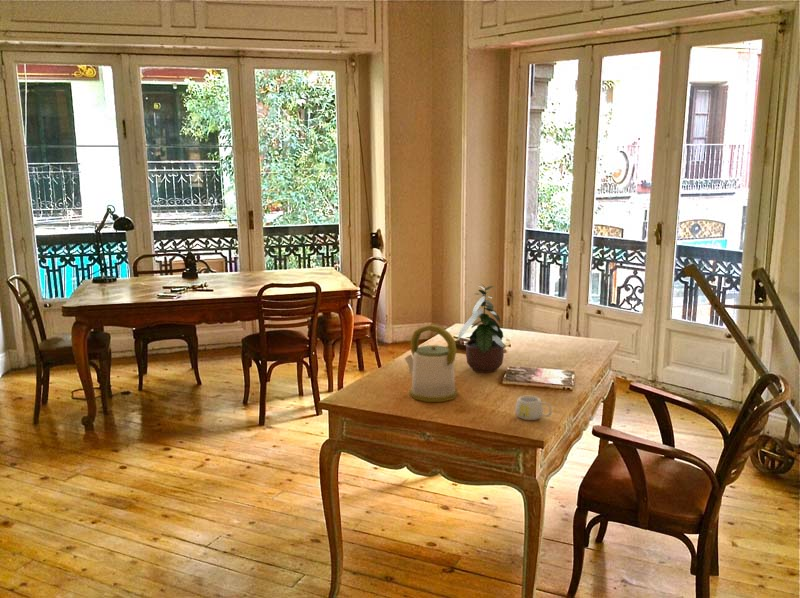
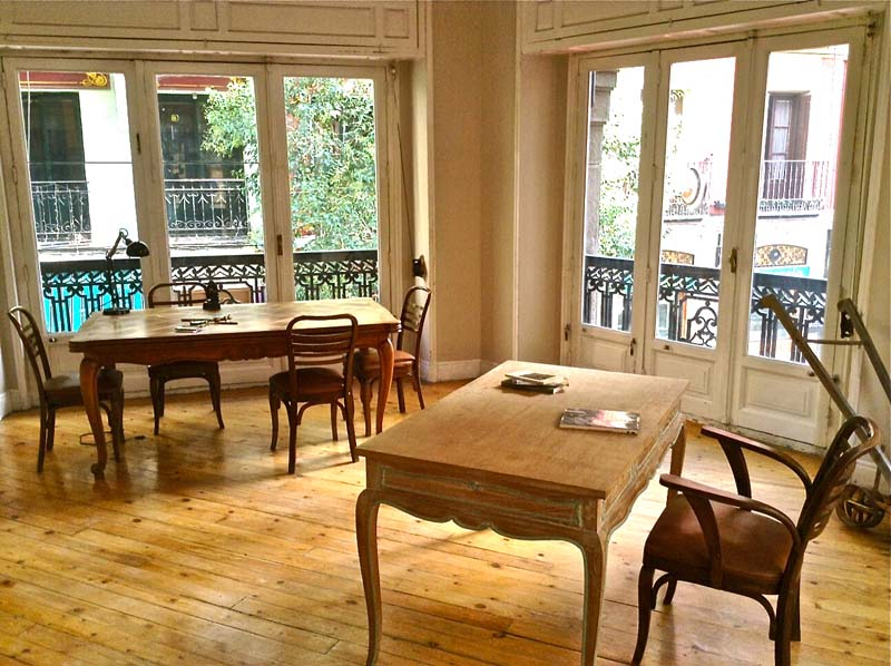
- mug (533, 408)
- kettle (429, 359)
- potted plant (482, 325)
